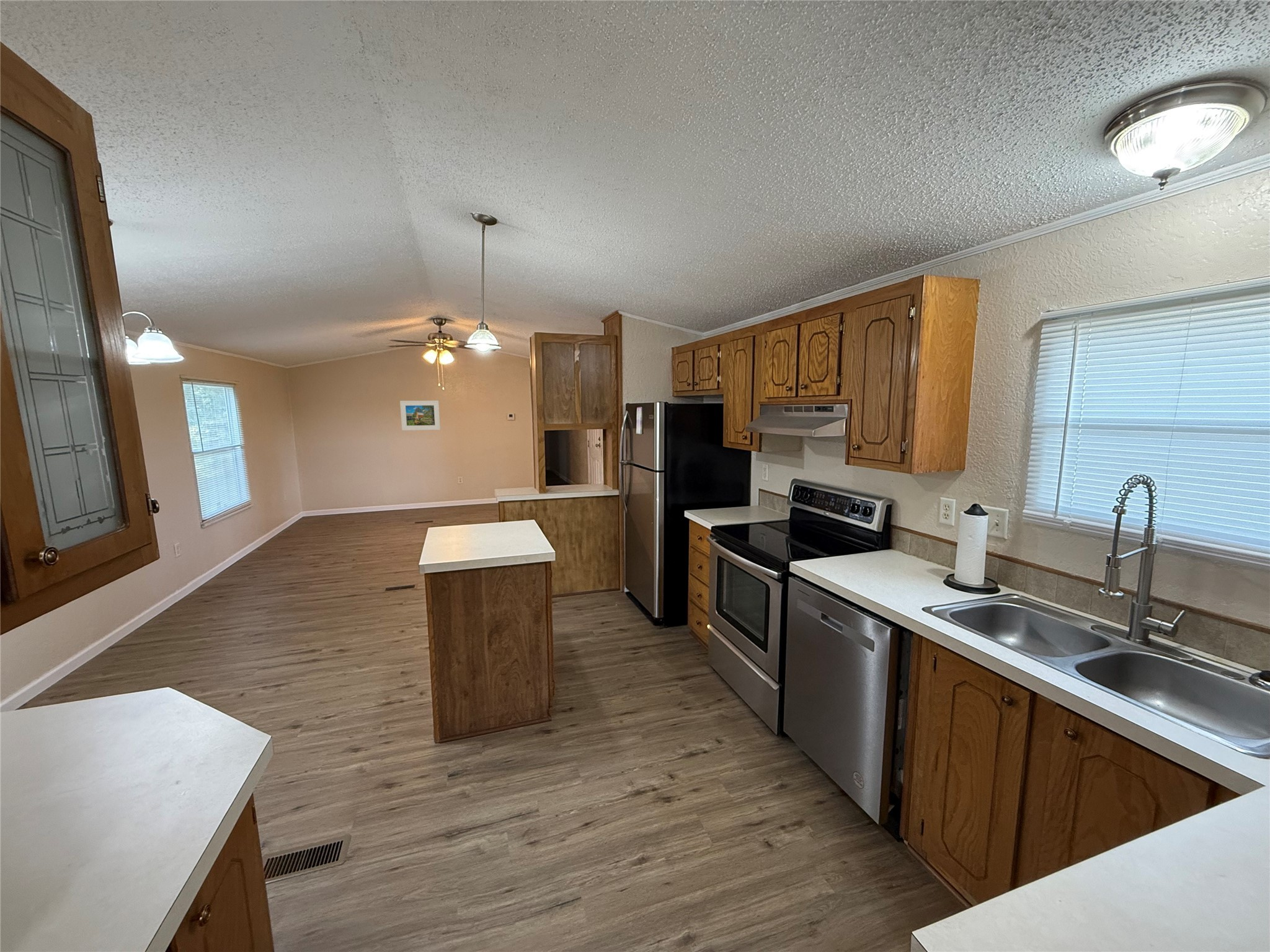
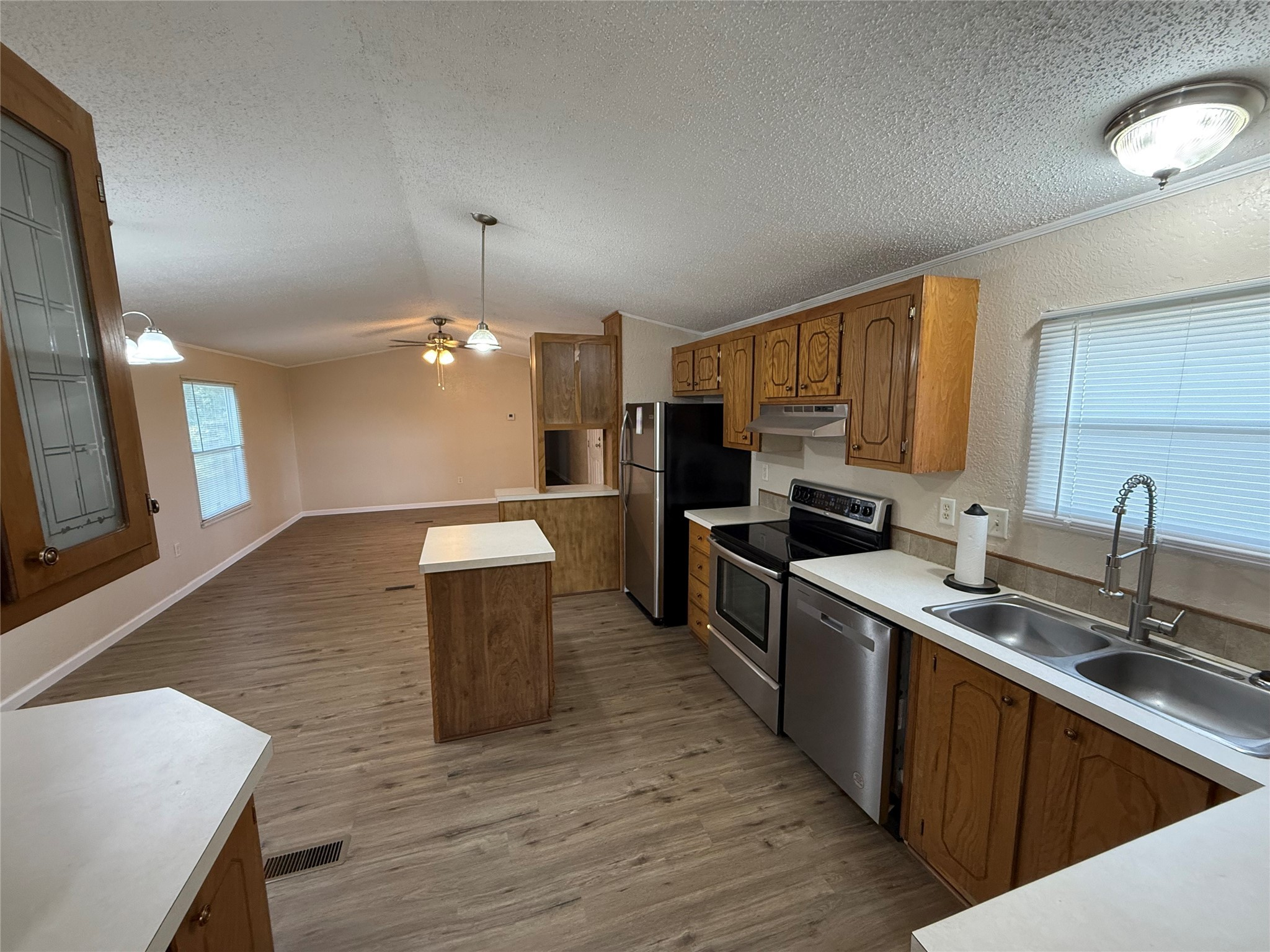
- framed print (420, 415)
